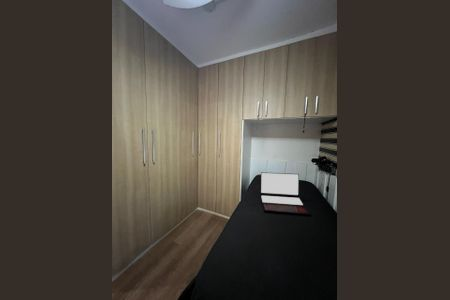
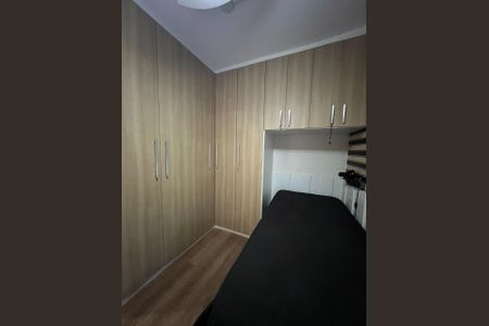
- laptop (282, 191)
